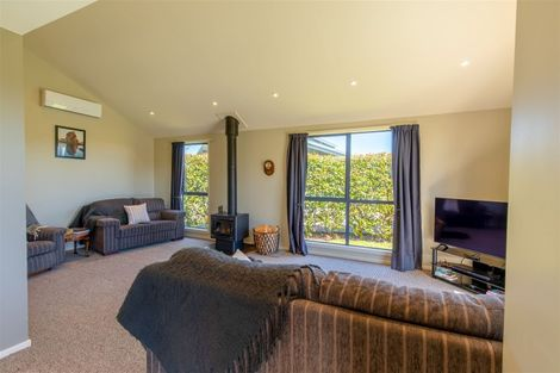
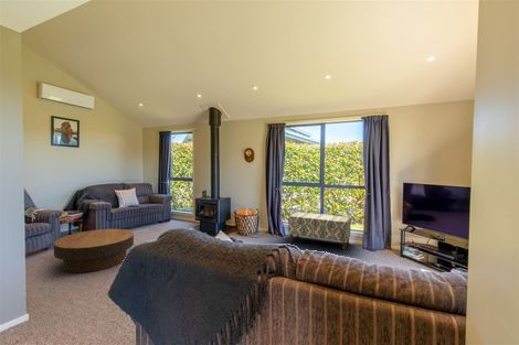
+ coffee table (96, 249)
+ bench (319, 229)
